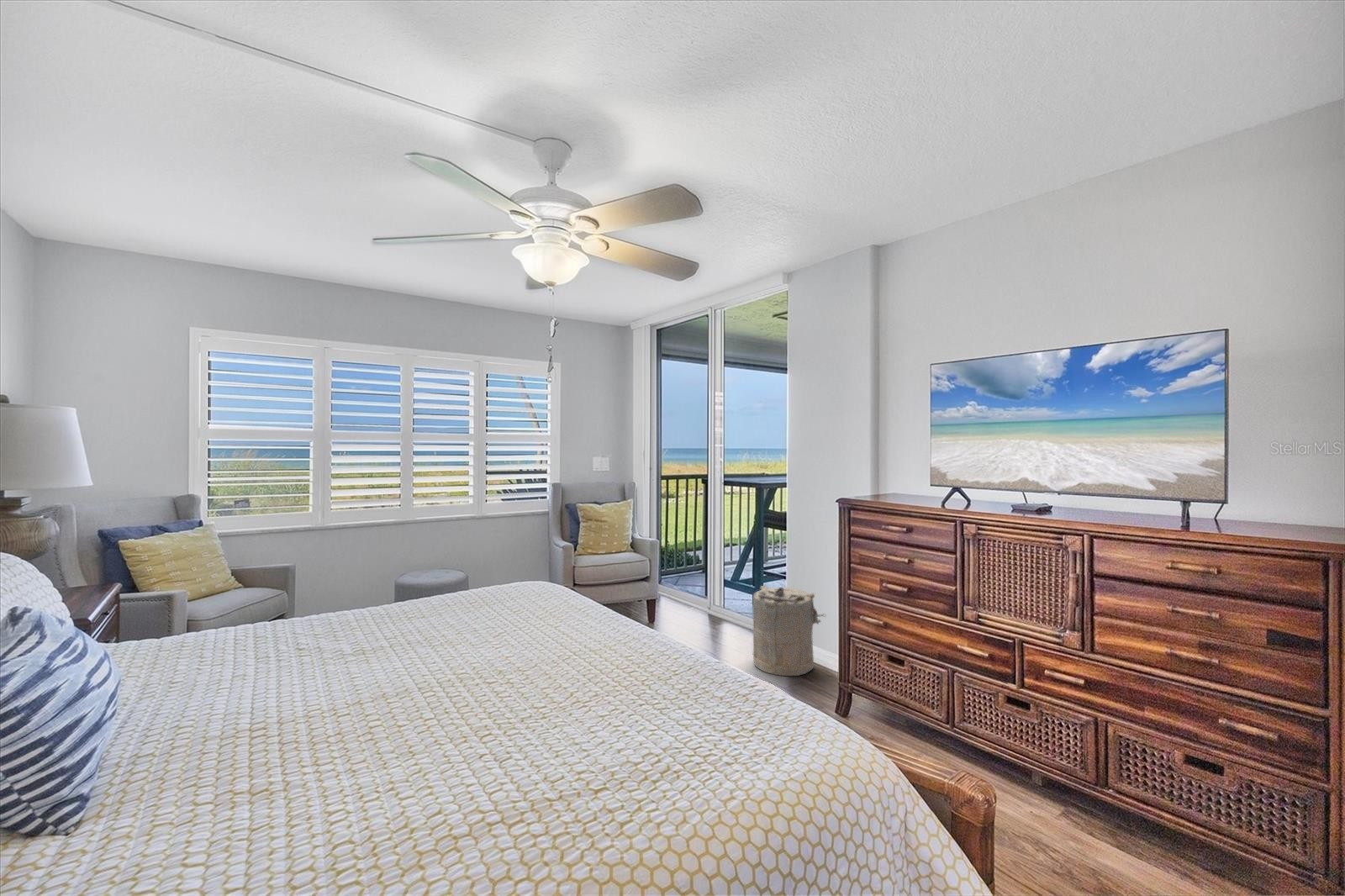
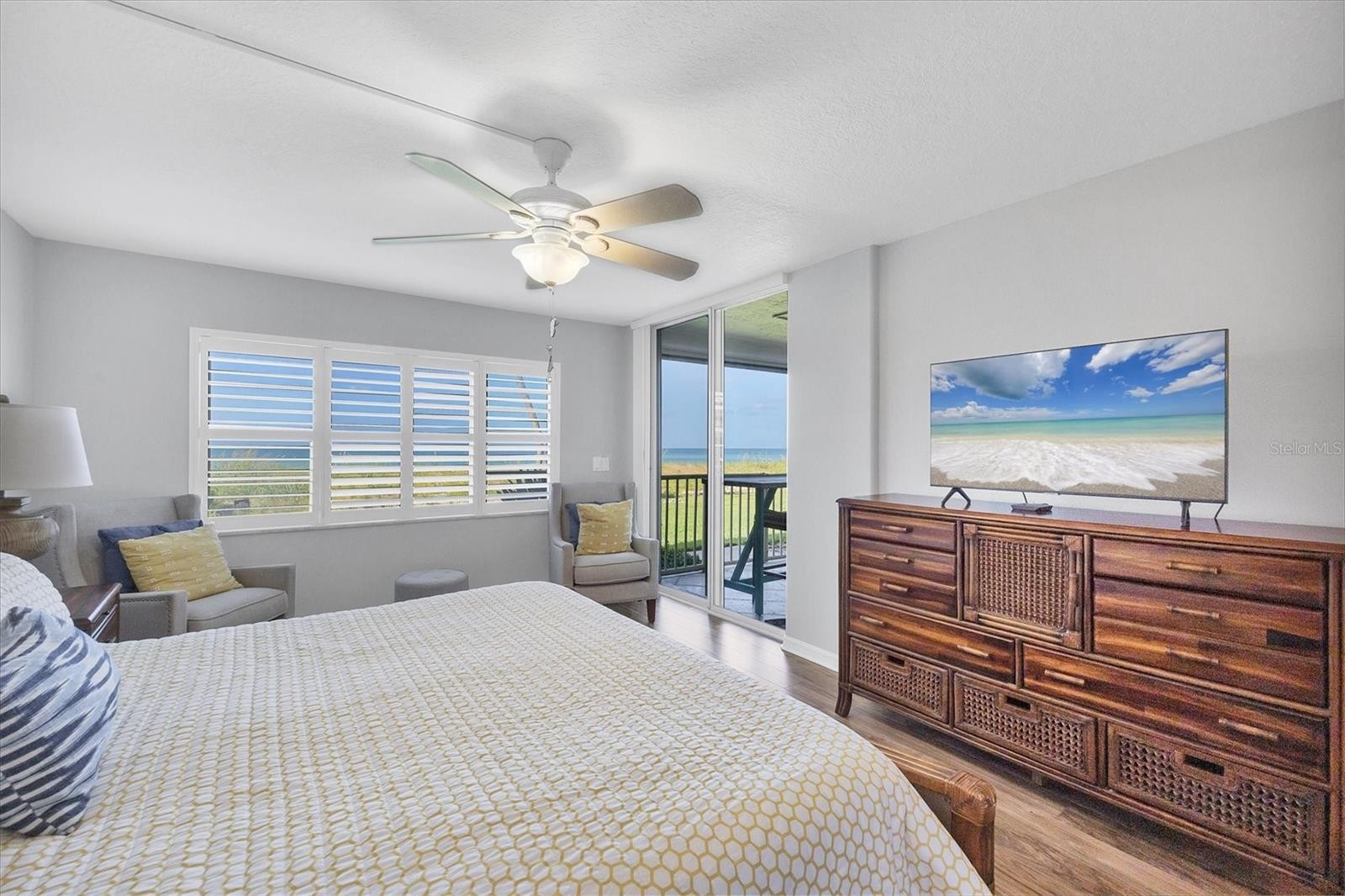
- laundry hamper (781, 625)
